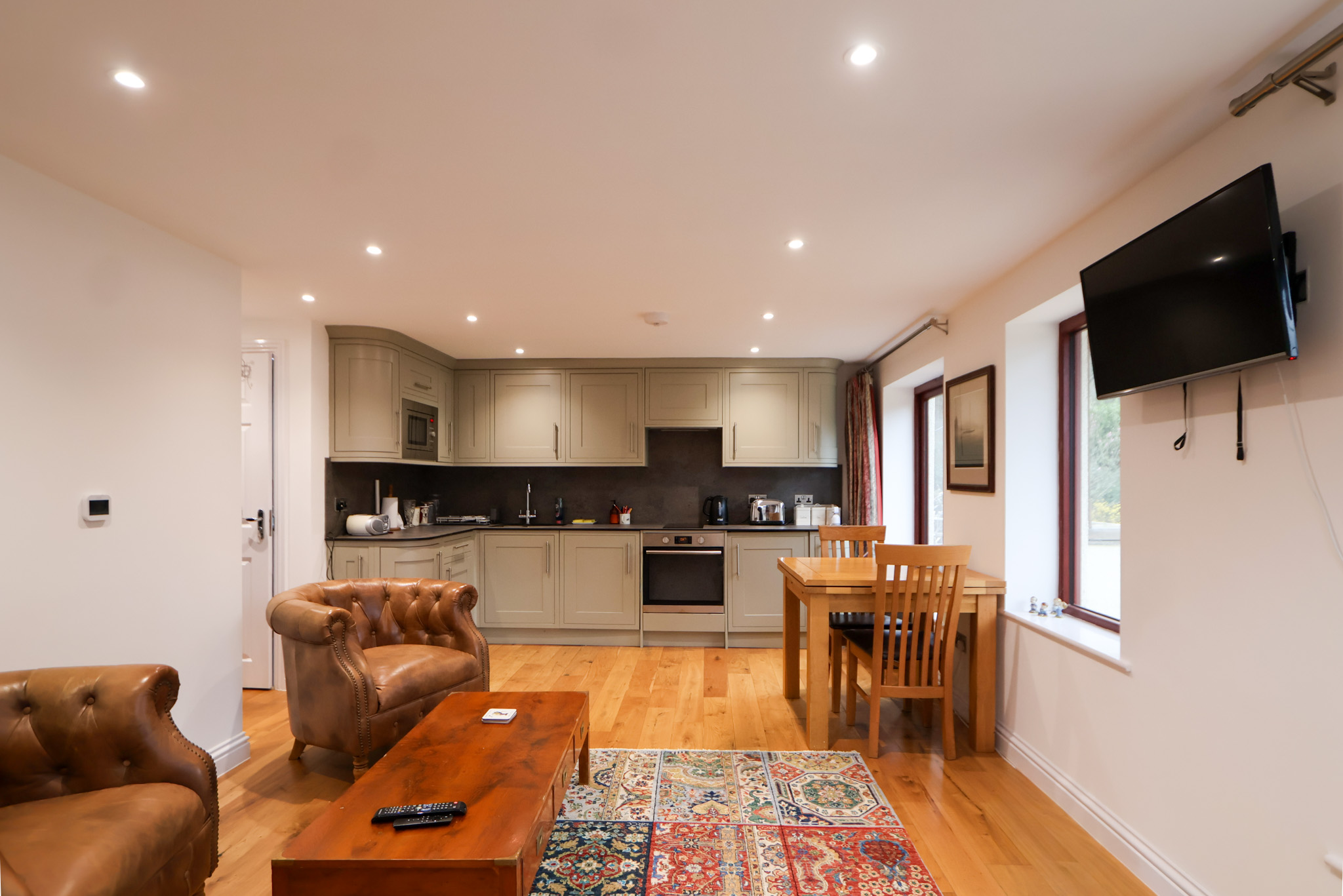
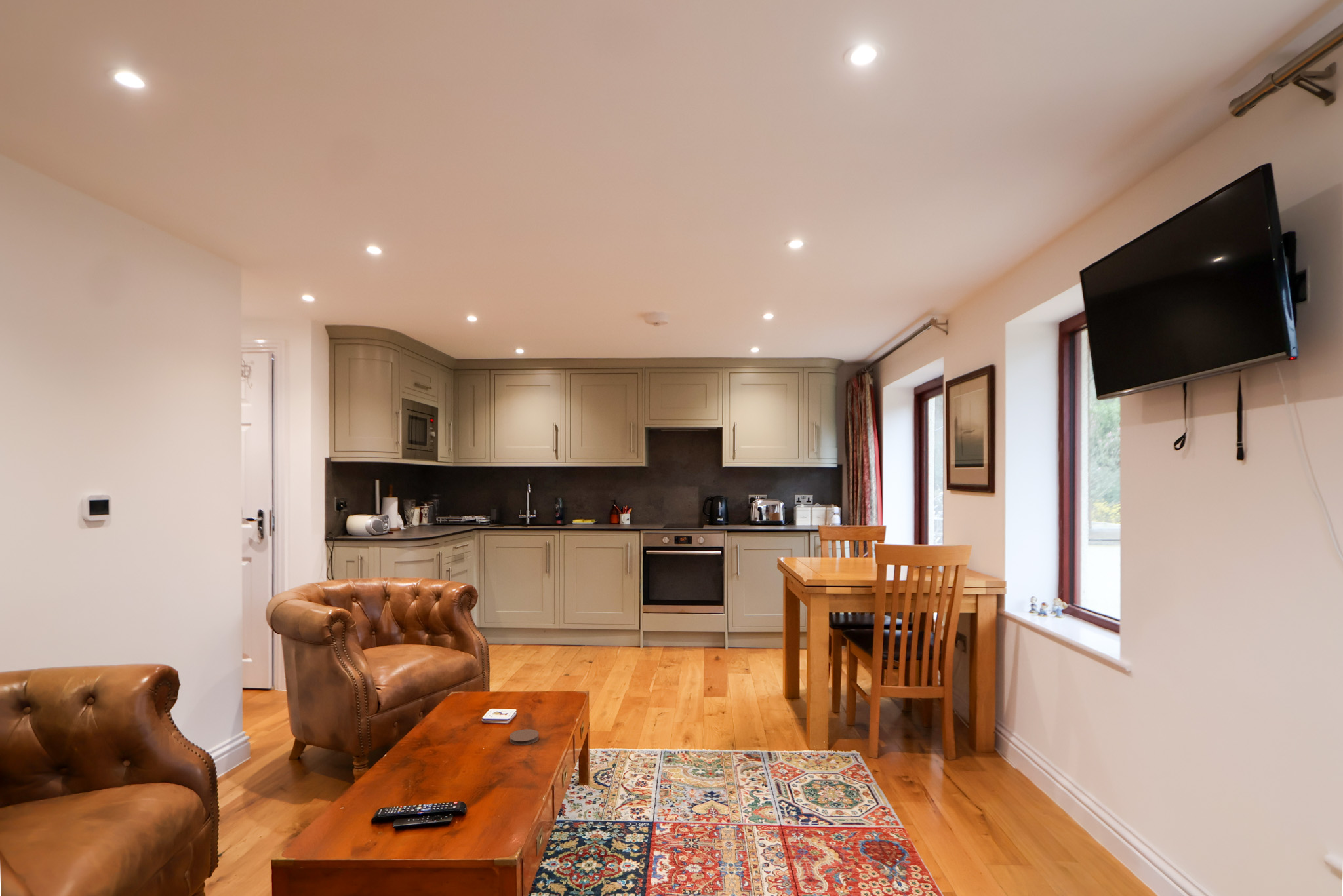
+ coaster (524, 737)
